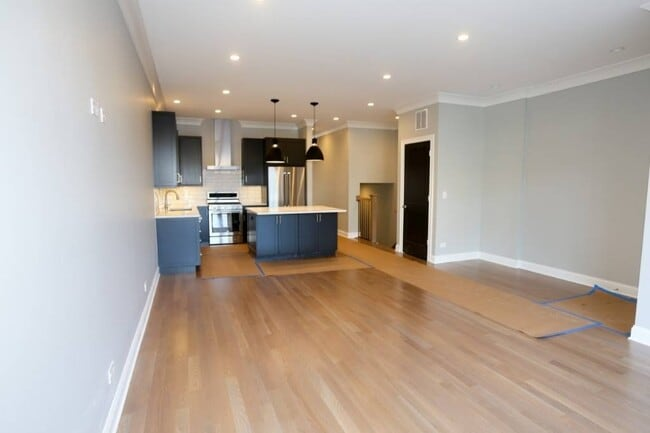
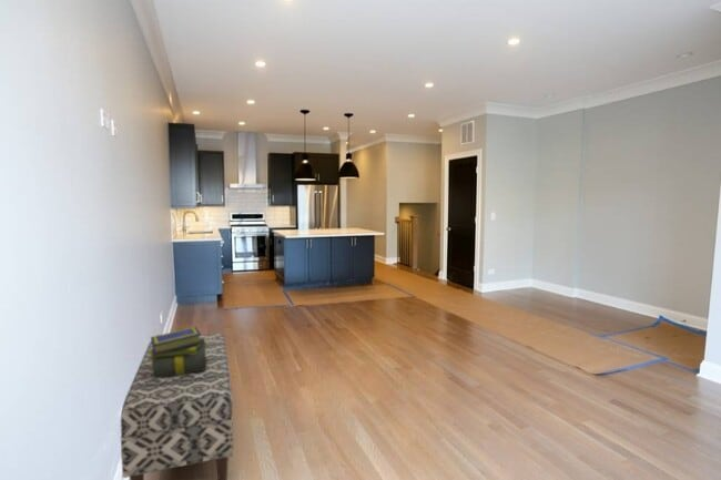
+ stack of books (177, 350)
+ bench (185, 401)
